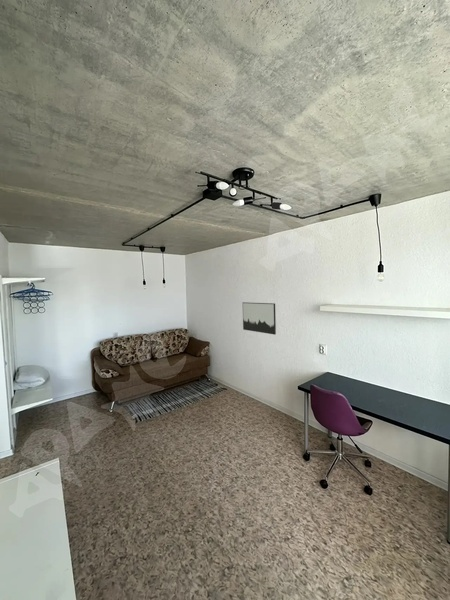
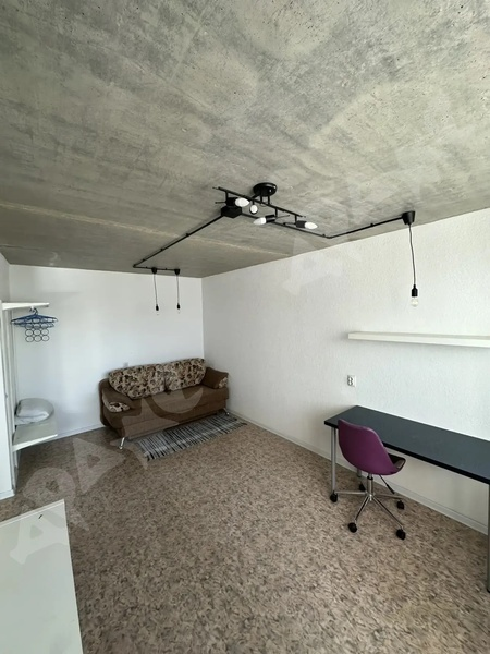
- wall art (258, 317)
